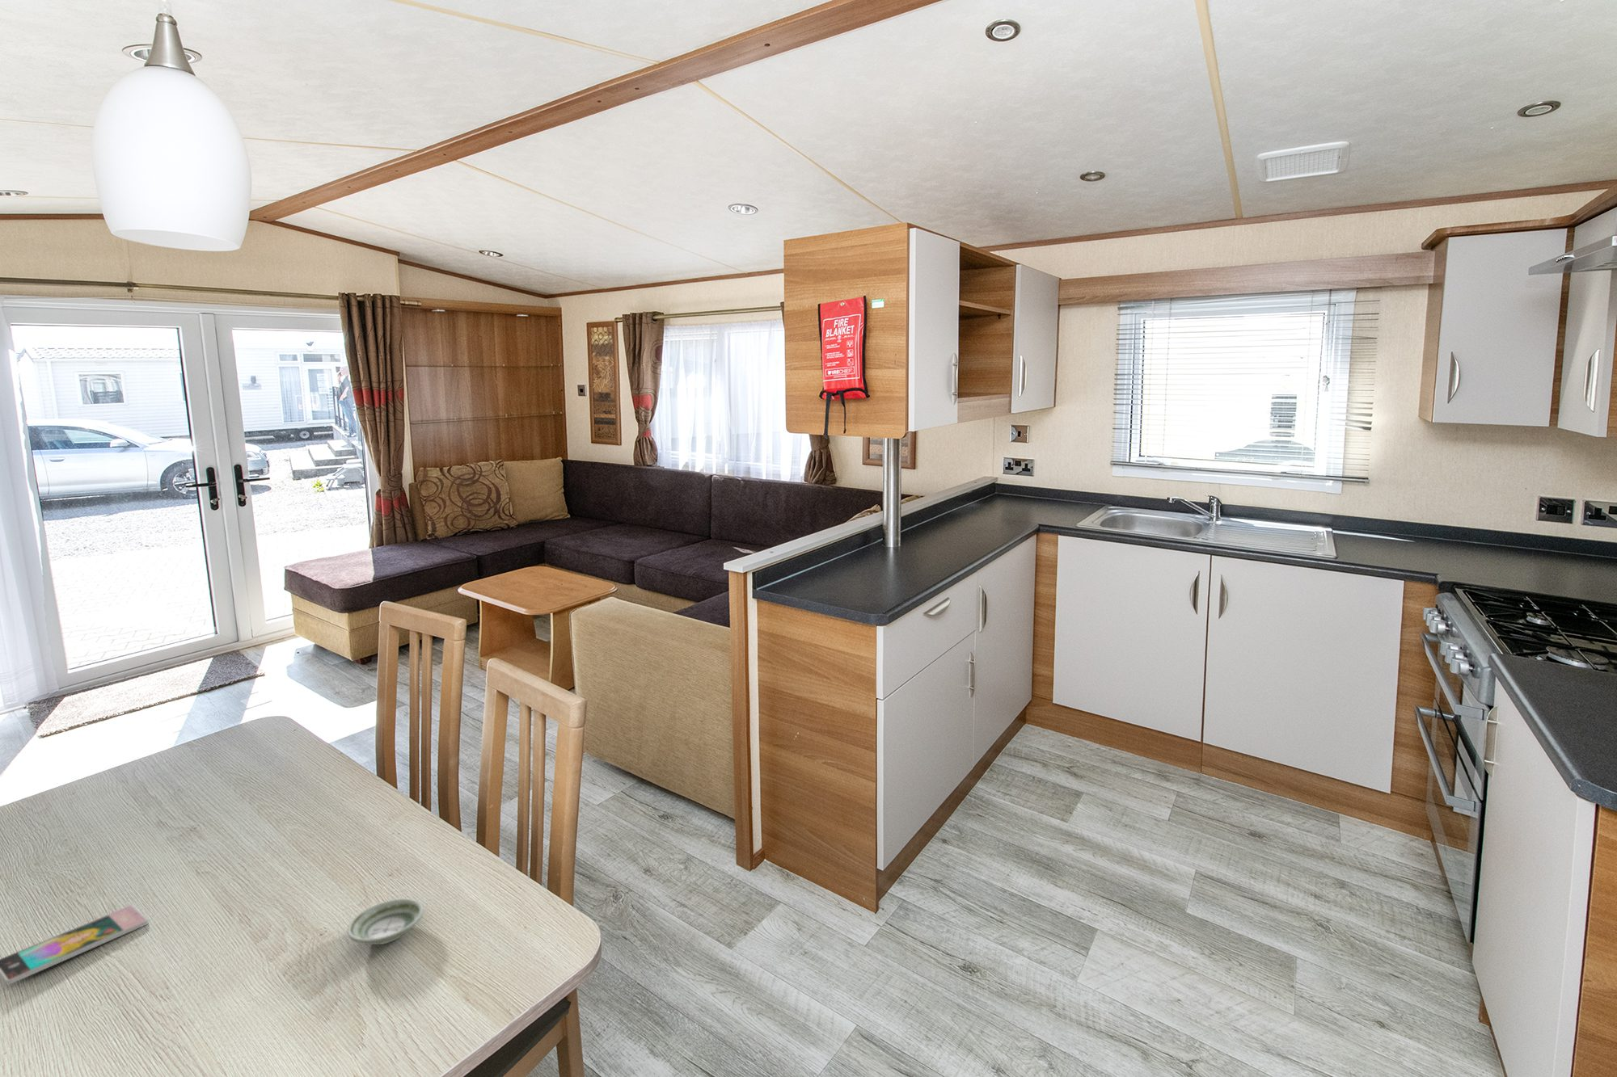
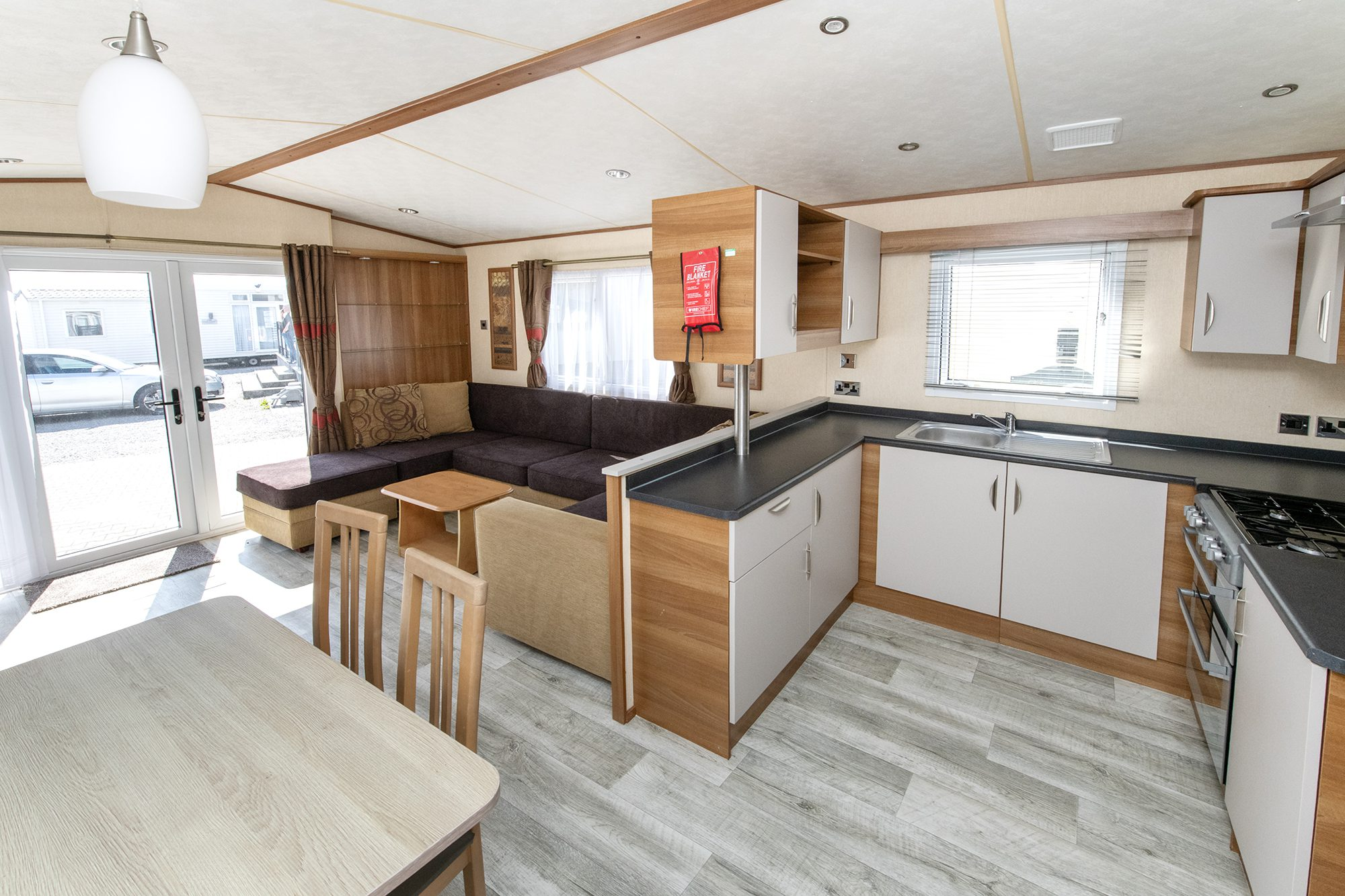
- smartphone (73, 941)
- saucer (386, 926)
